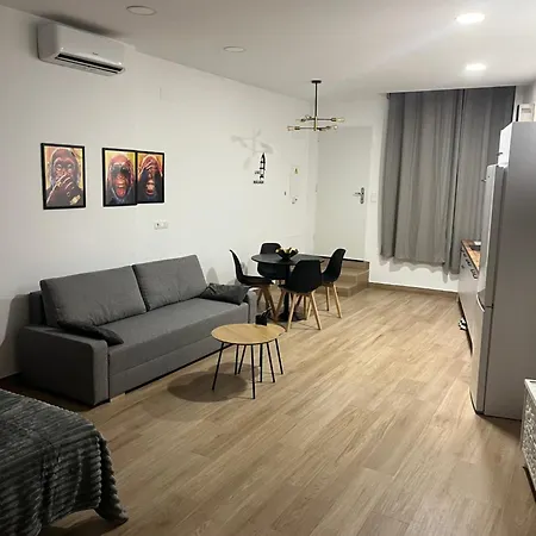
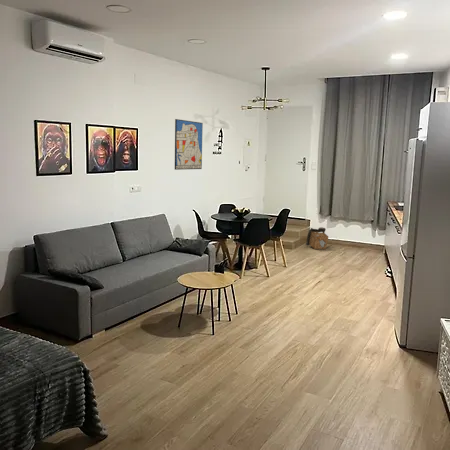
+ wall art (189, 145)
+ wooden crate (317, 237)
